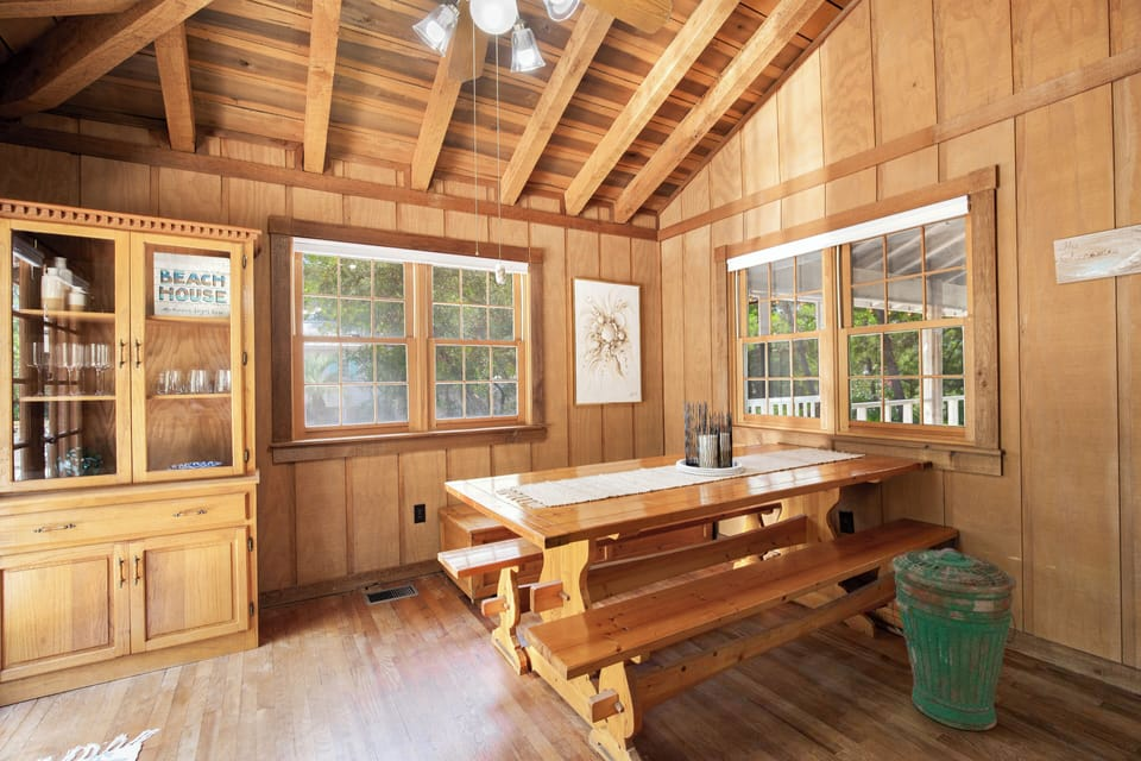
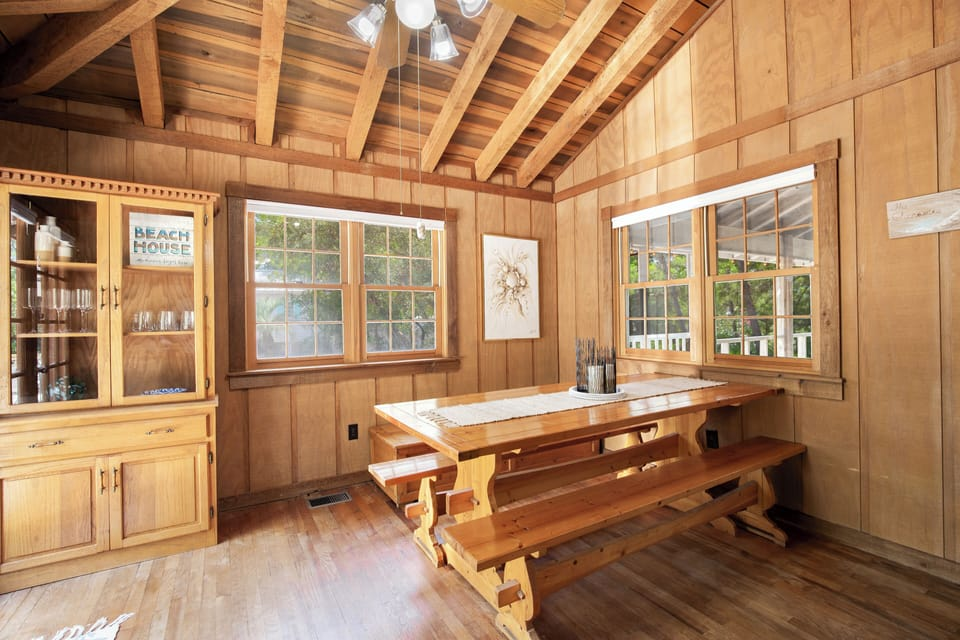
- trash can (951, 629)
